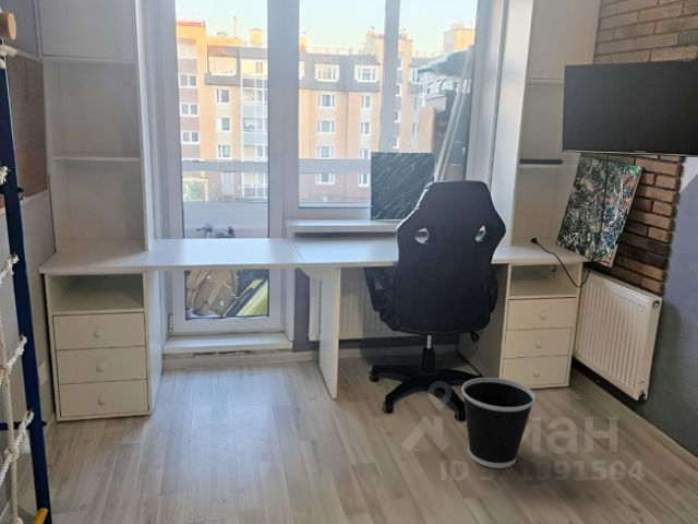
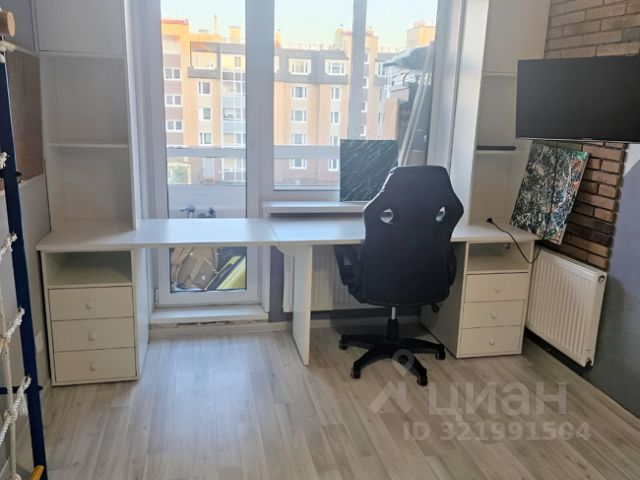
- wastebasket (495, 424)
